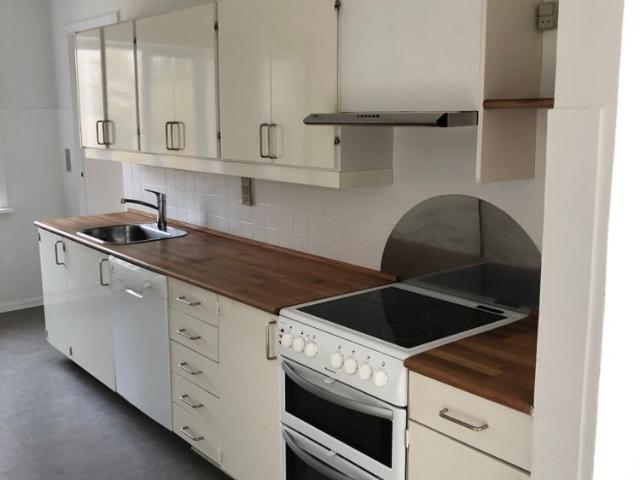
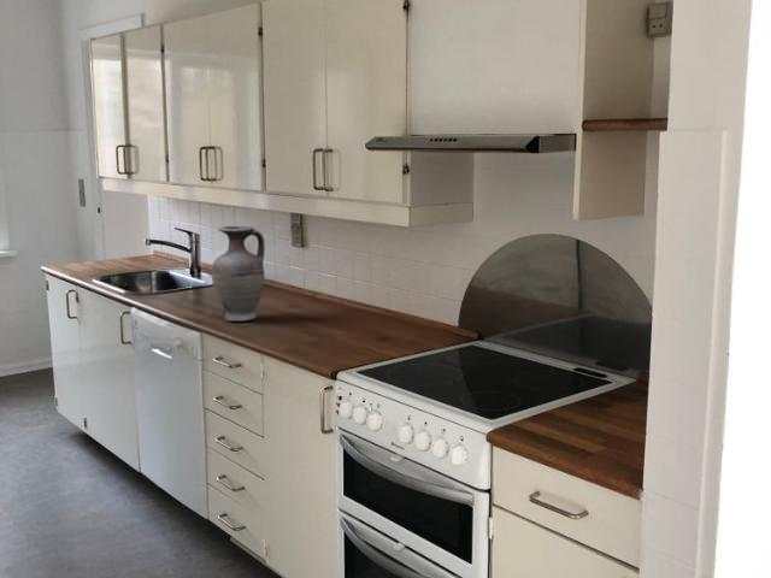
+ vase (239, 273)
